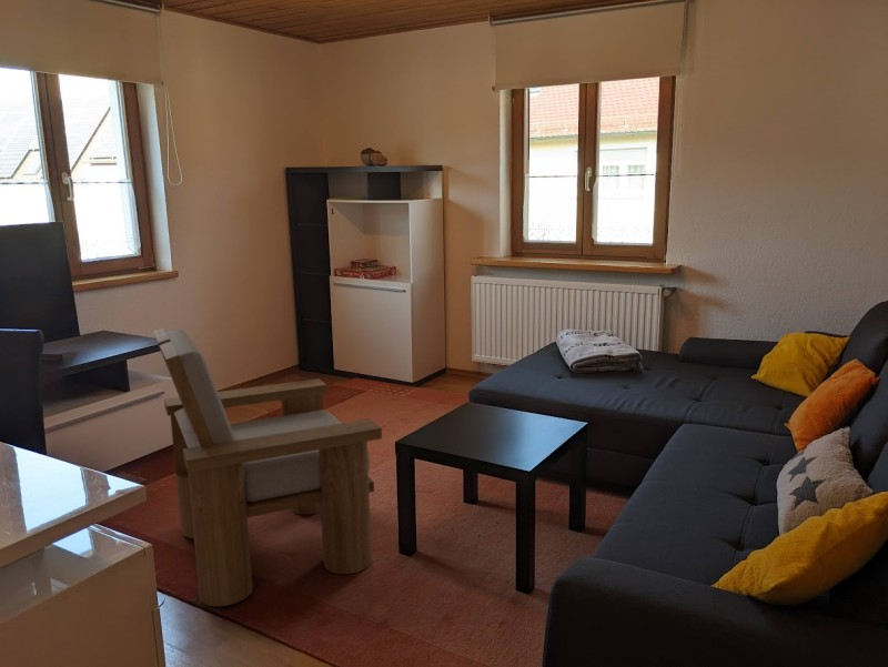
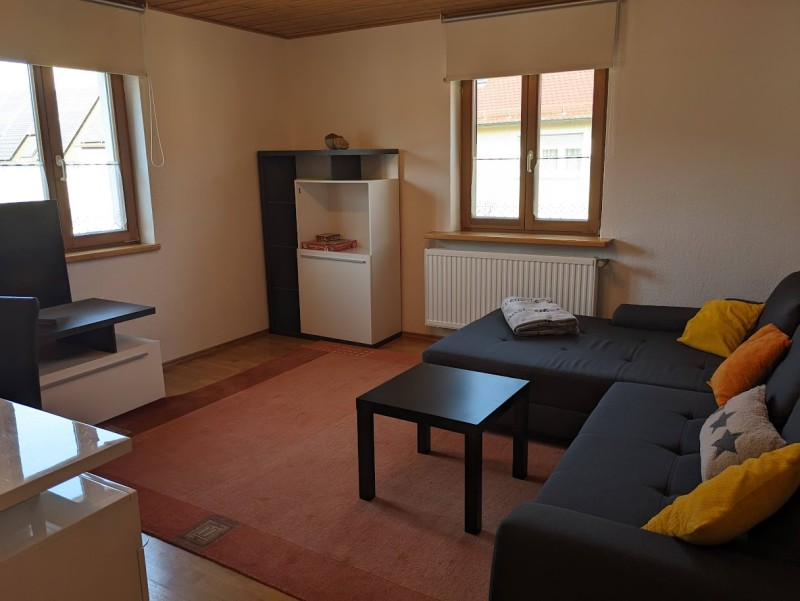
- armchair (263, 441)
